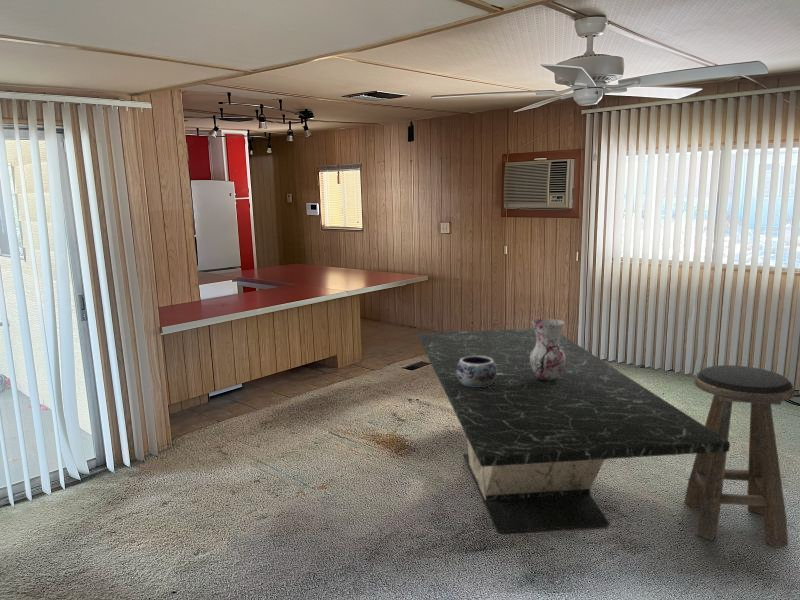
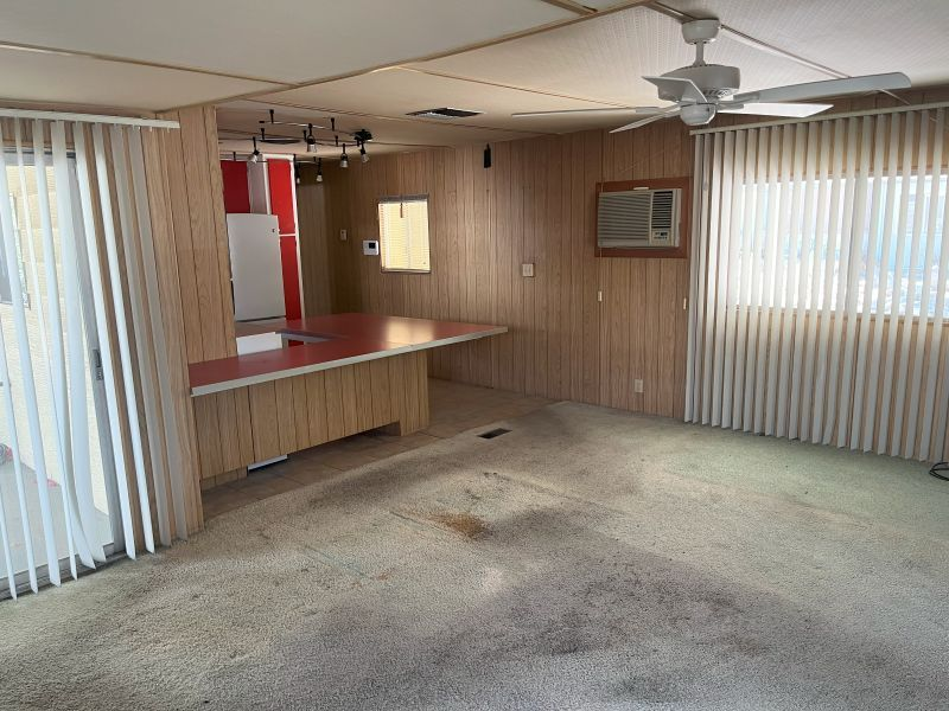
- dining table (527, 428)
- decorative bowl (476, 370)
- vase (547, 350)
- stool (749, 450)
